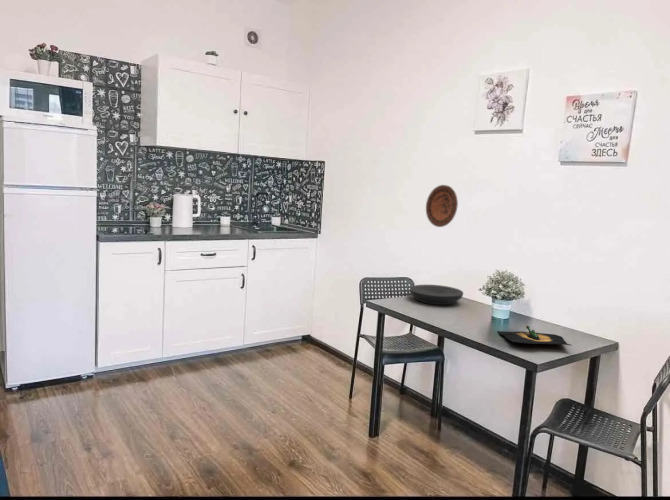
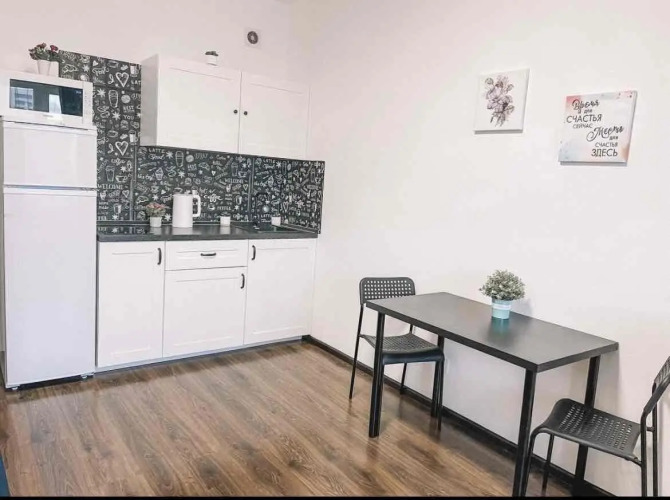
- plate (436, 295)
- tequila (534, 335)
- decorative plate (441, 206)
